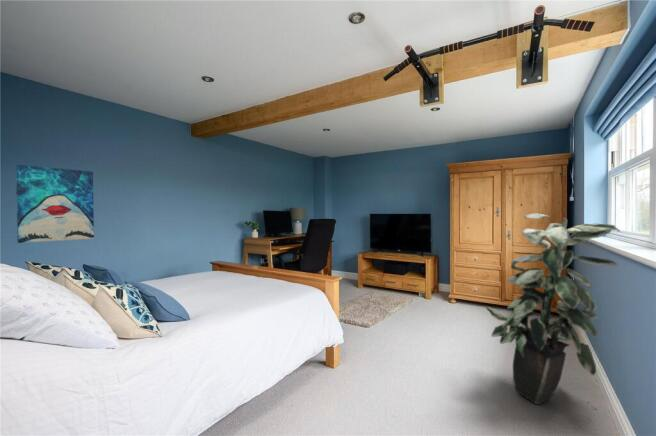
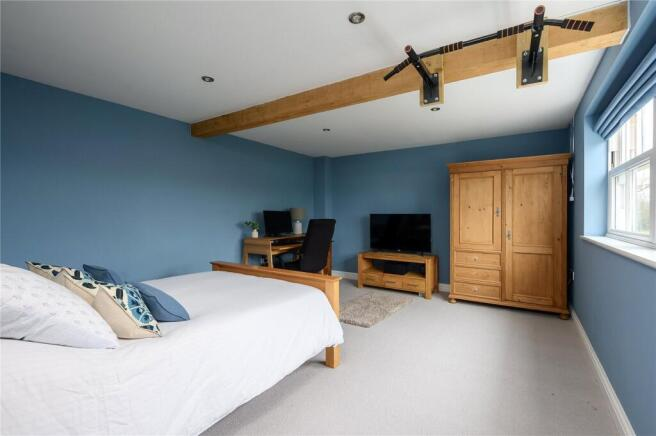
- wall art (57, 204)
- indoor plant (546, 306)
